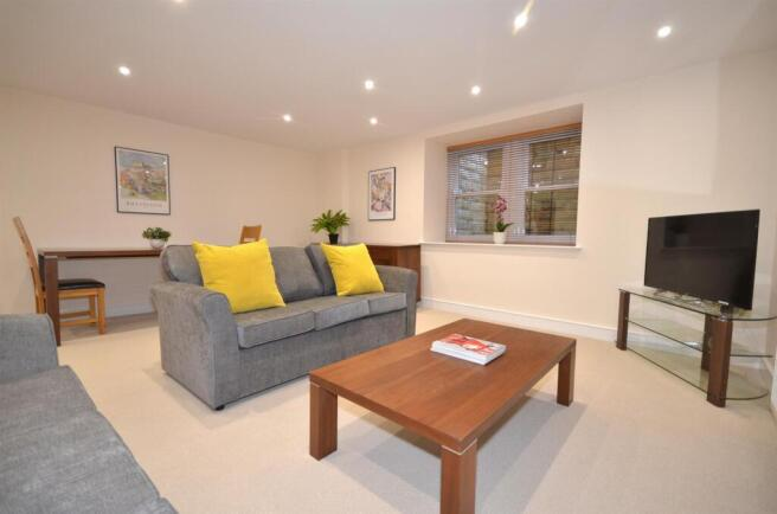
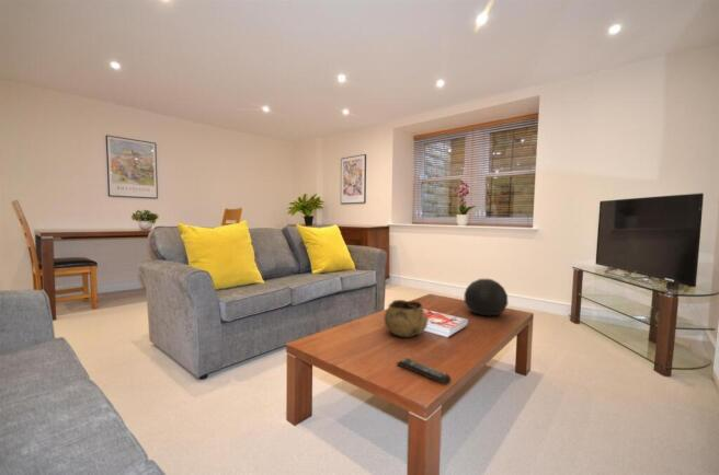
+ remote control (422, 370)
+ decorative ball (486, 296)
+ decorative bowl (404, 318)
